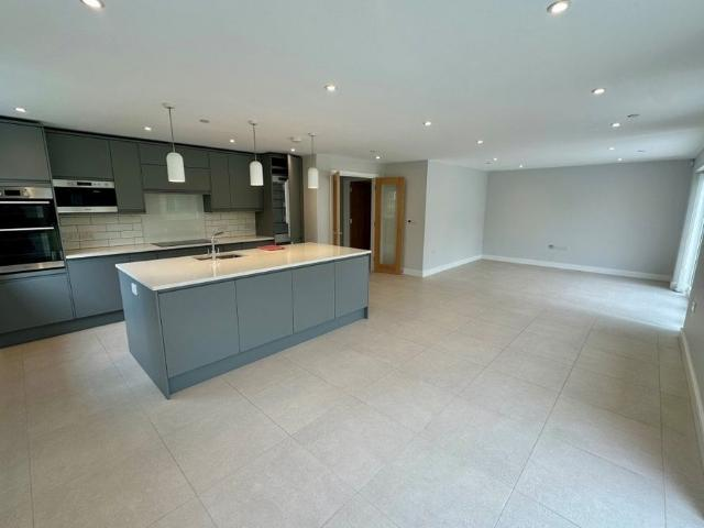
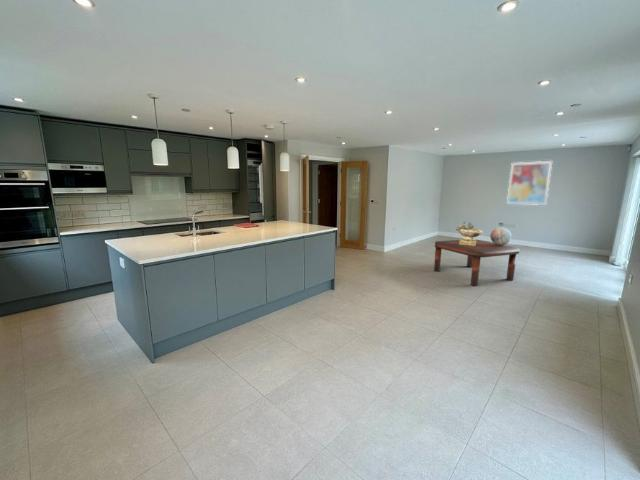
+ decorative globe (500, 236)
+ wall art (528, 183)
+ coffee table (473, 259)
+ birdbath (469, 232)
